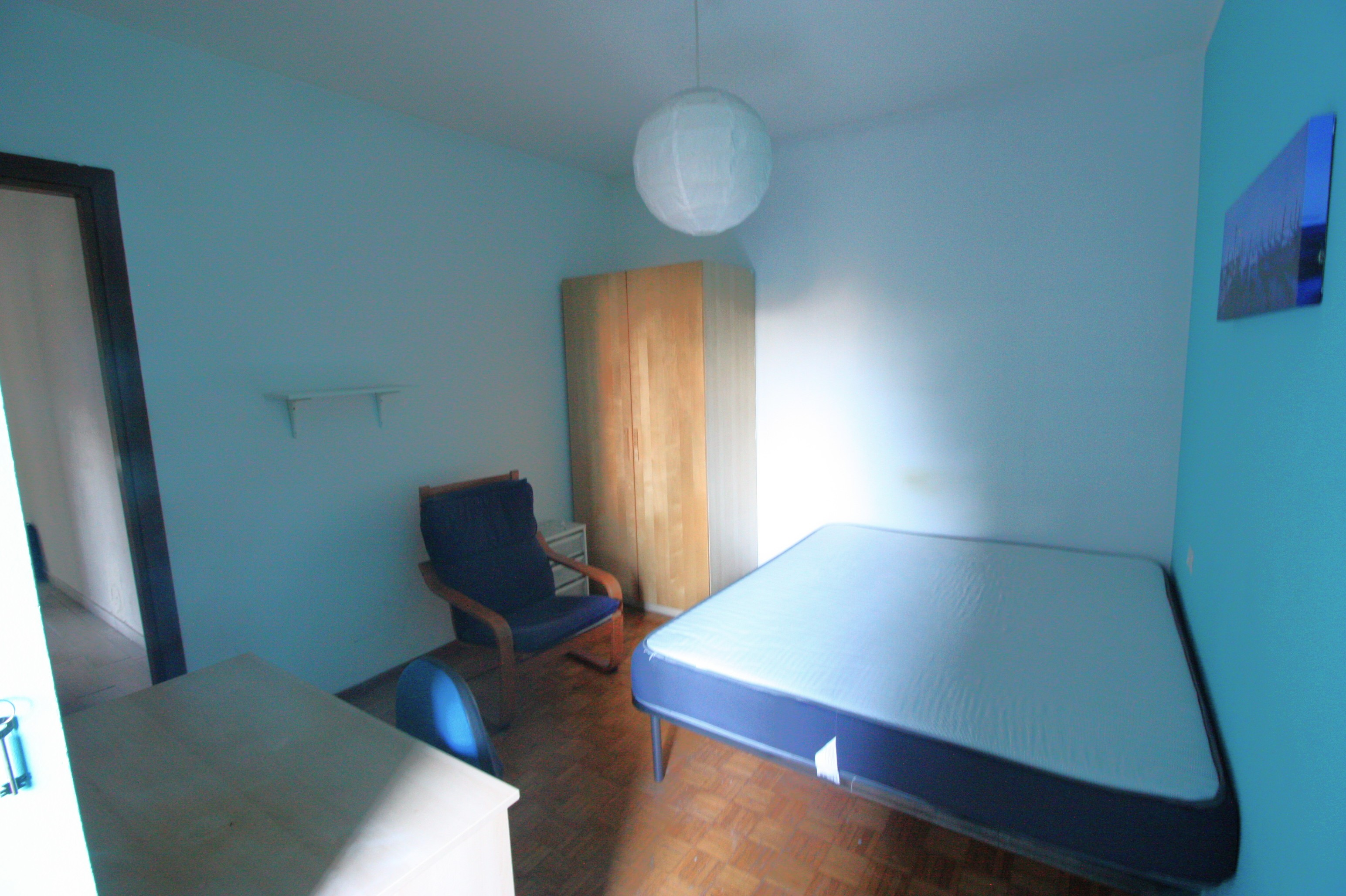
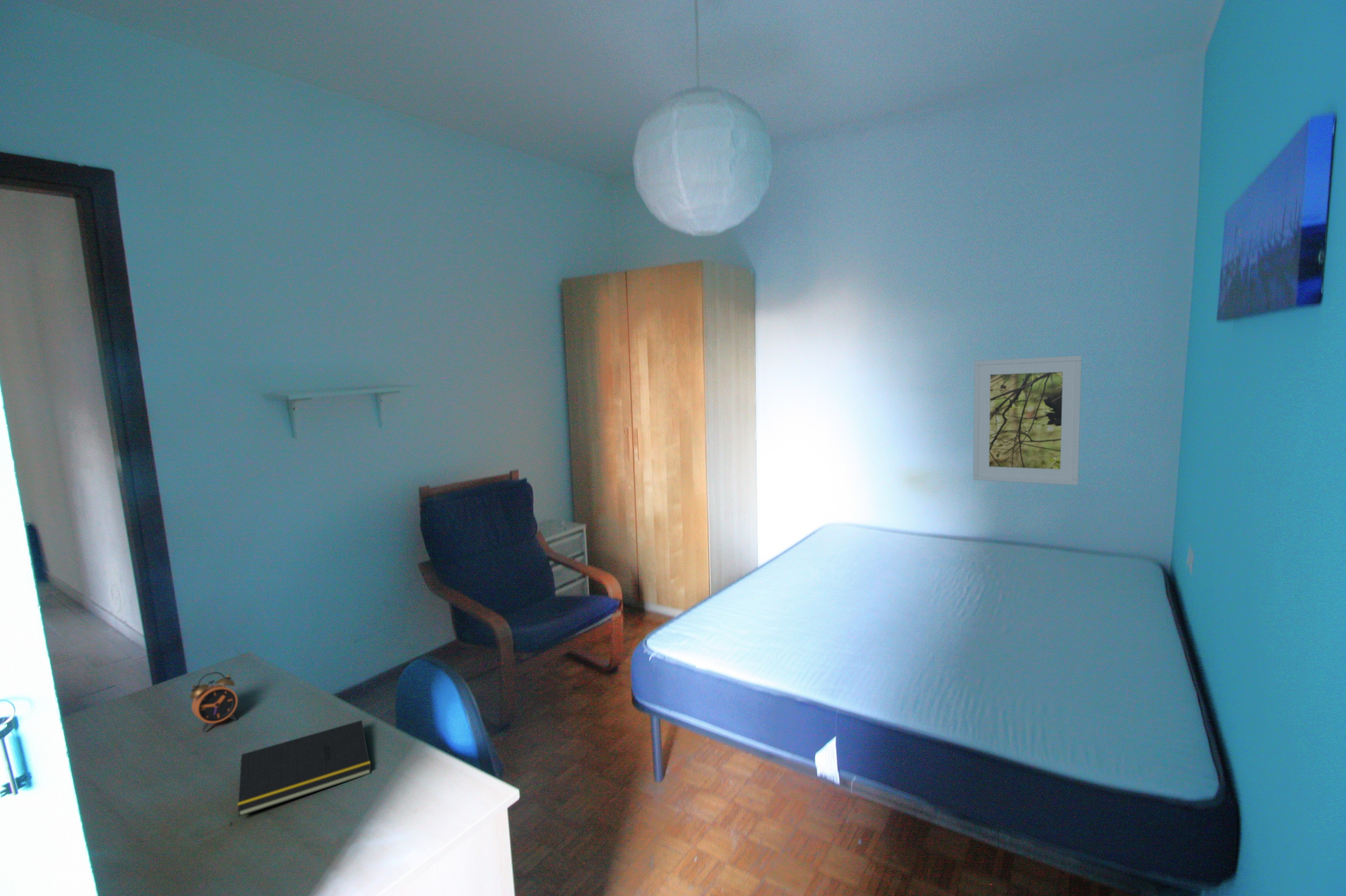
+ notepad (306, 764)
+ alarm clock (214, 698)
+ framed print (1024, 421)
